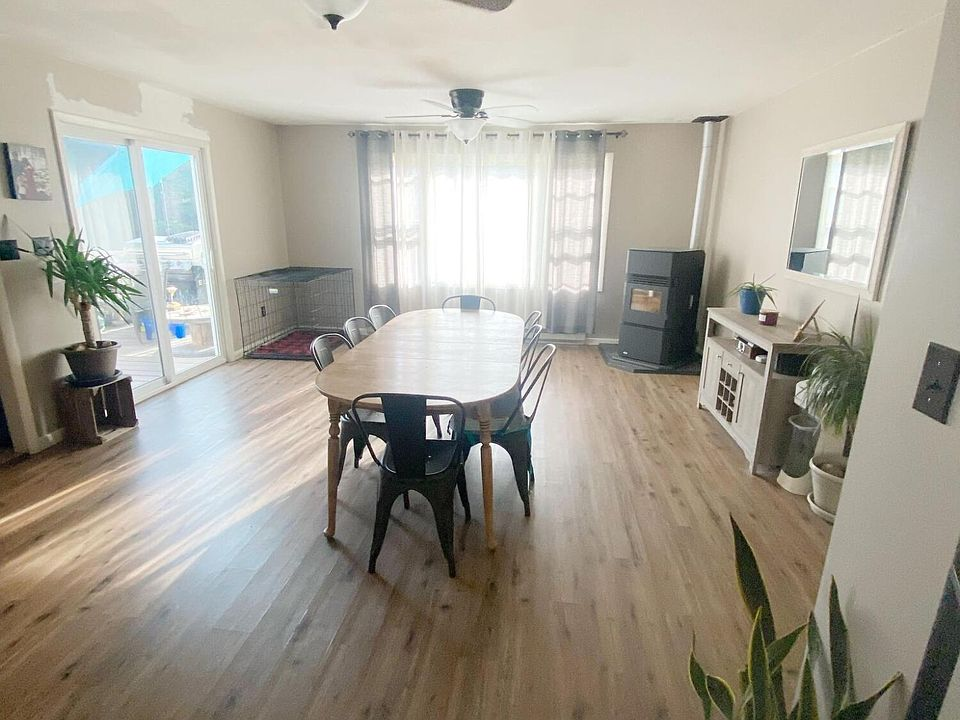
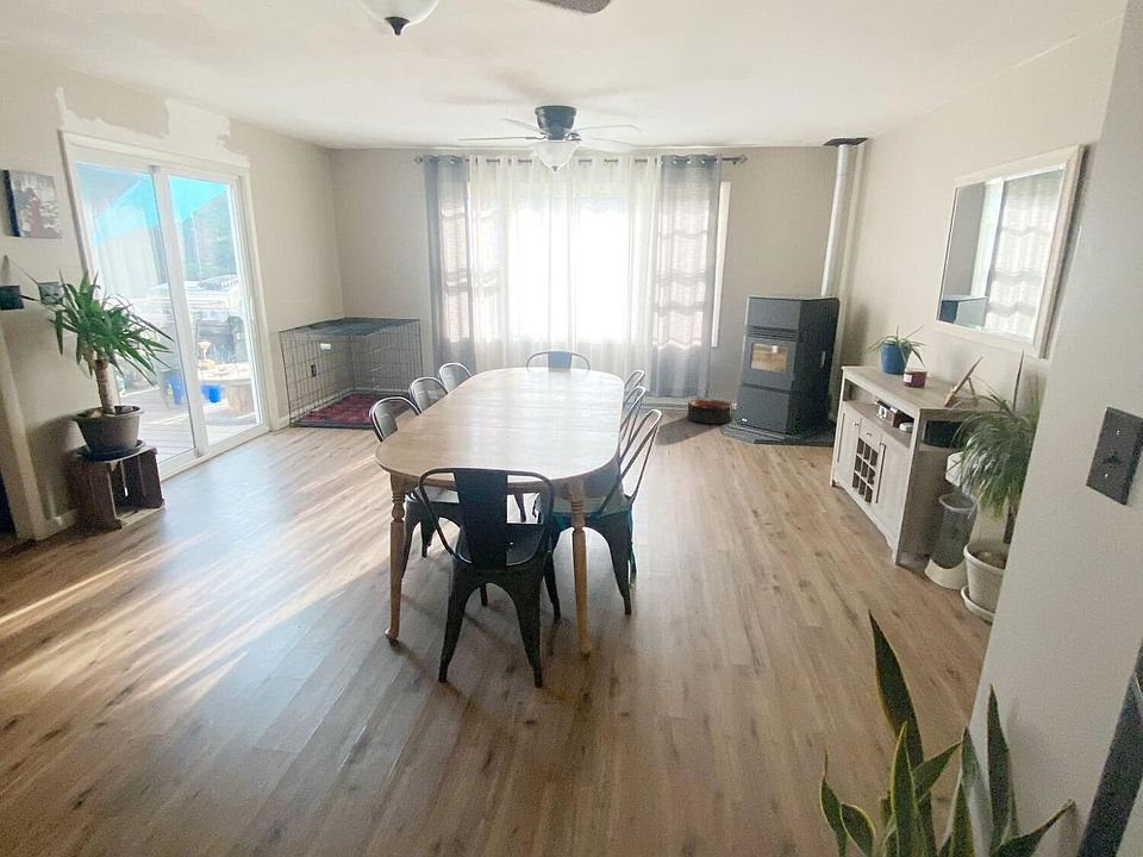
+ basket (710, 409)
